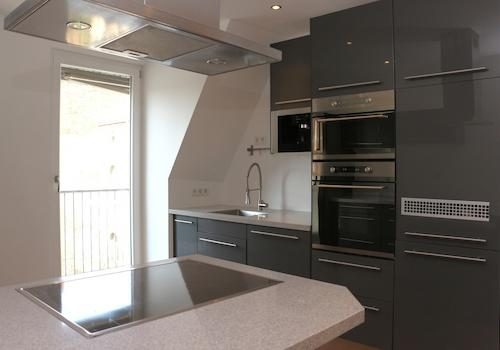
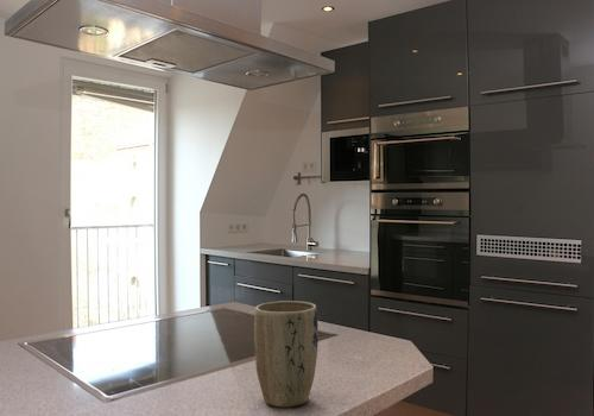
+ plant pot (286, 352)
